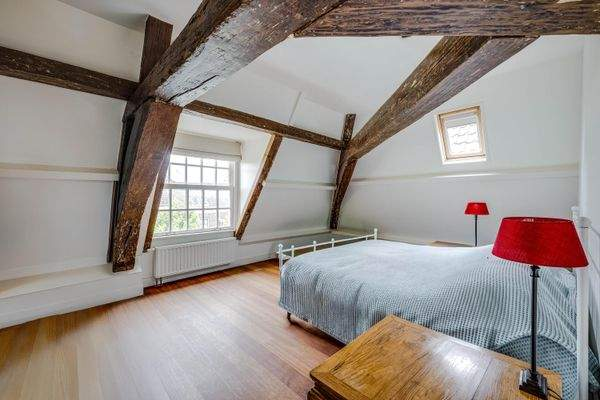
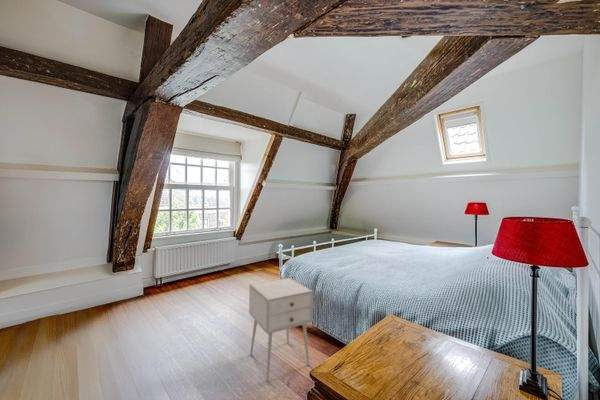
+ nightstand (280, 324)
